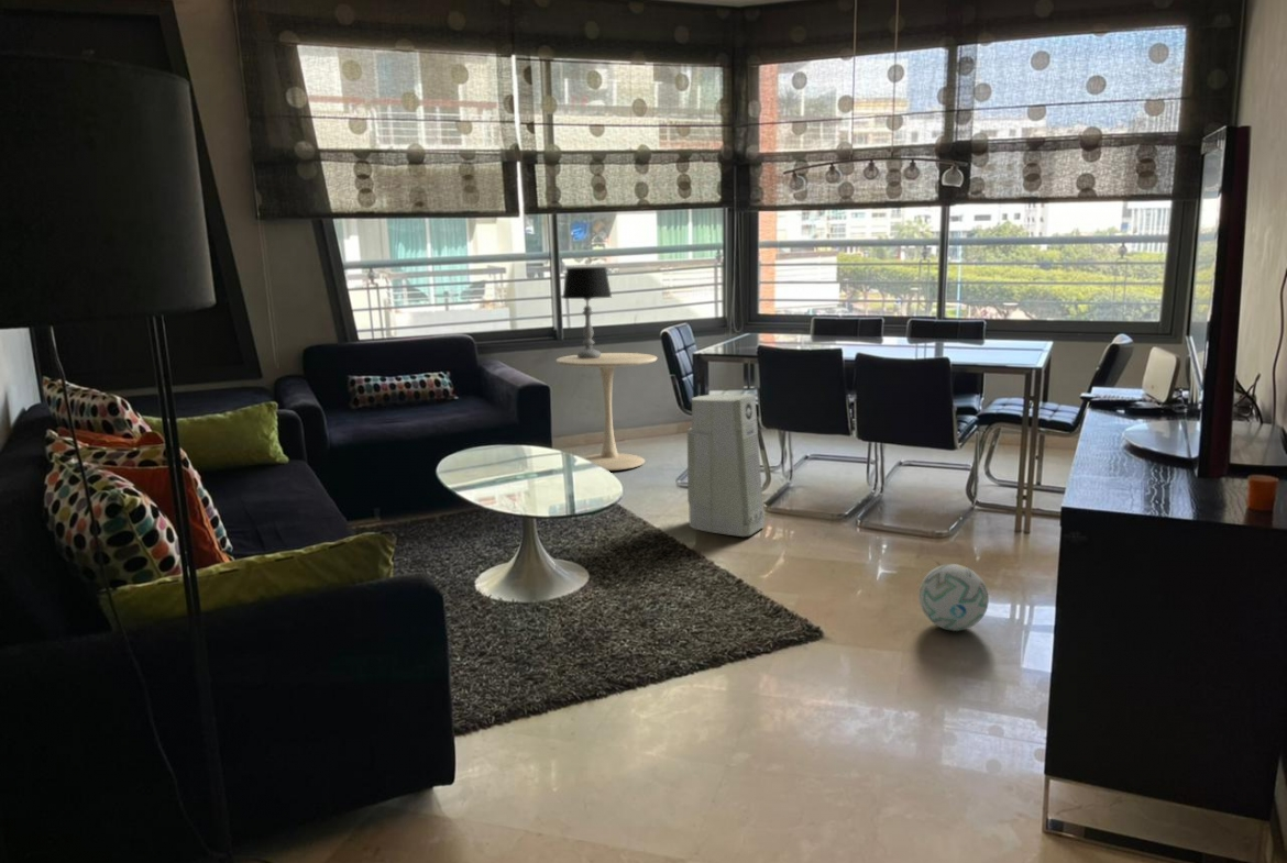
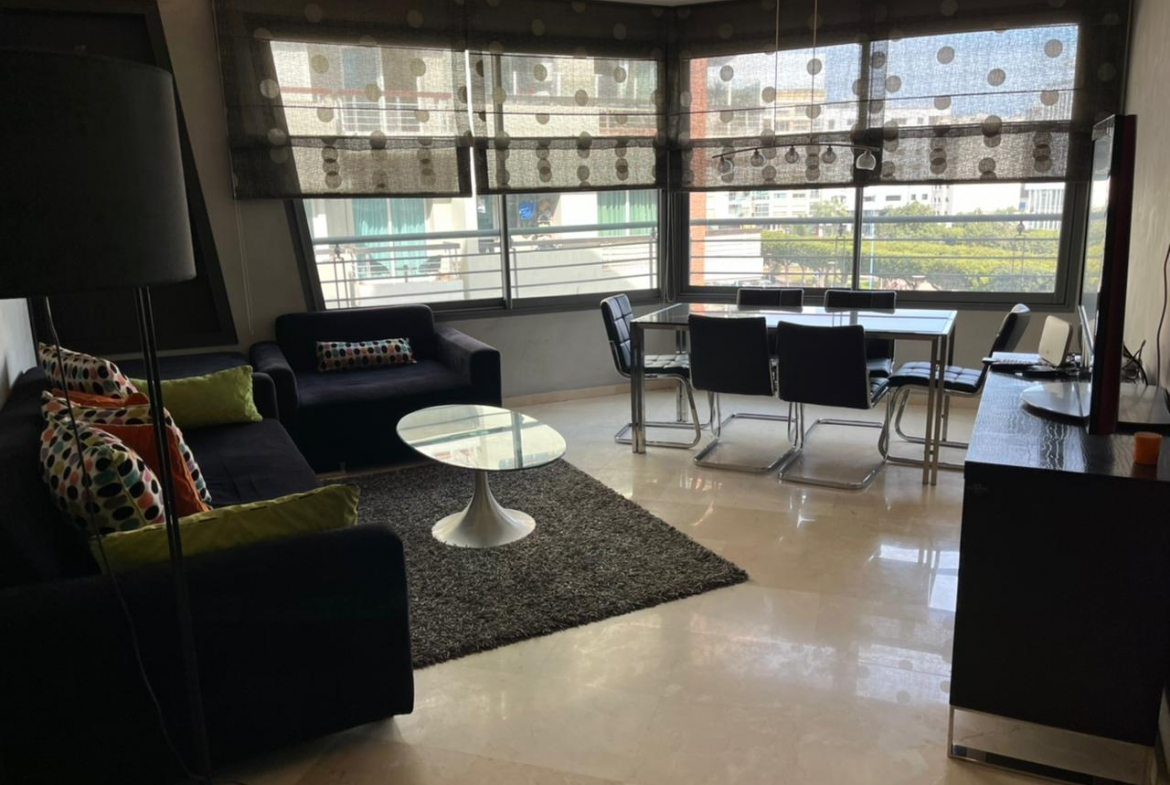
- air purifier (724, 462)
- side table (607, 410)
- ball (953, 597)
- table lamp (587, 312)
